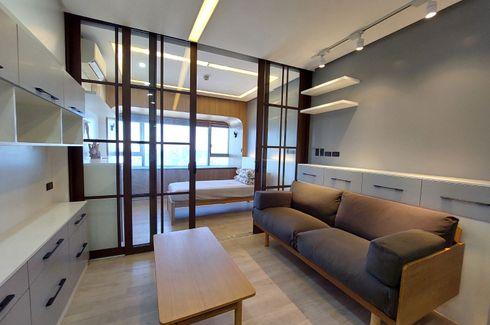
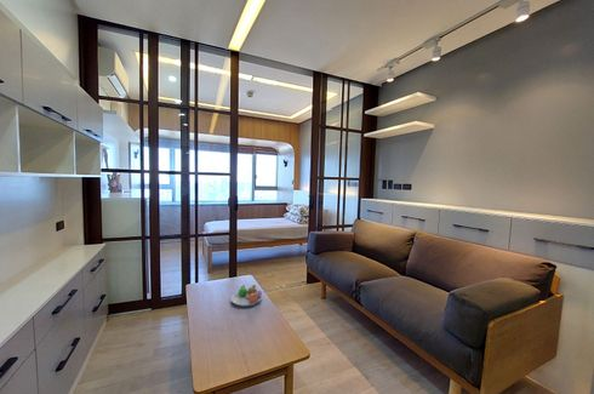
+ fruit bowl (246, 293)
